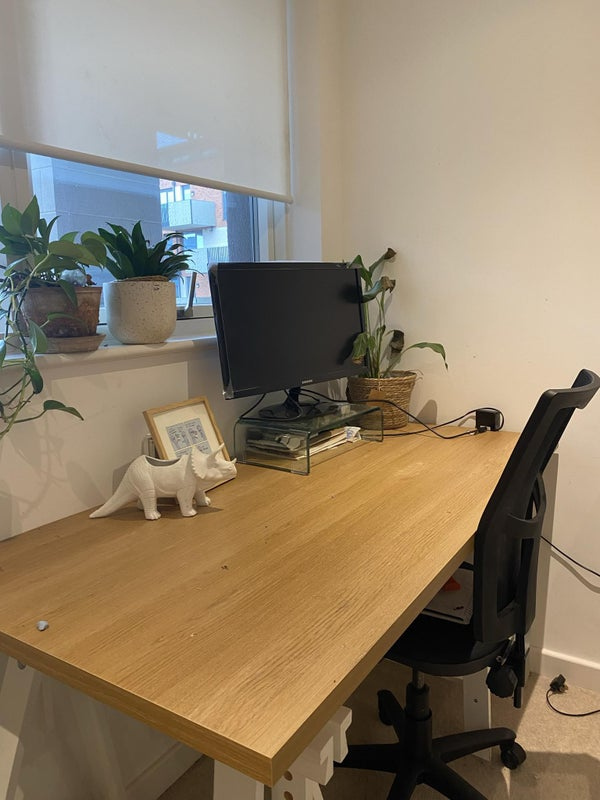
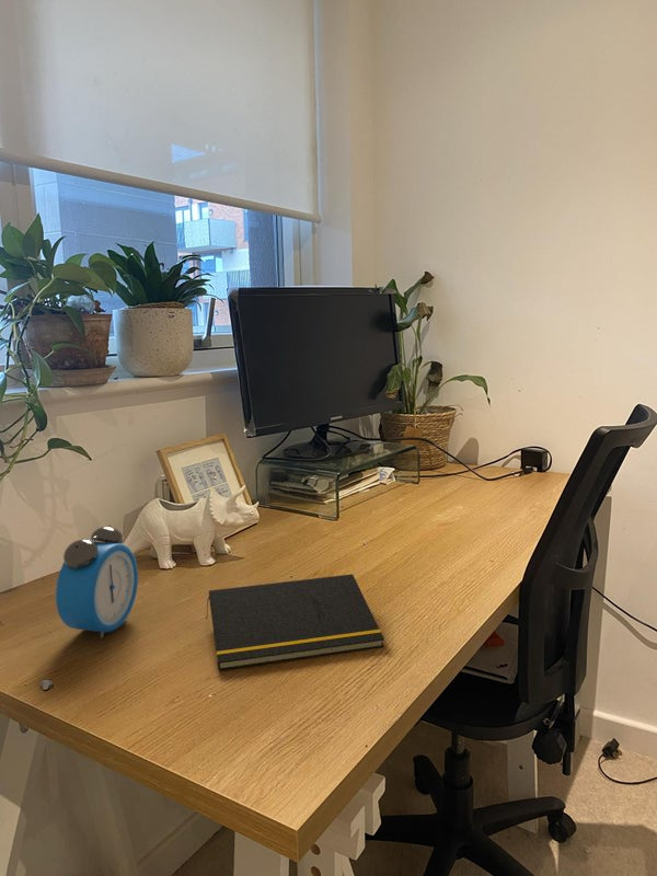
+ alarm clock (97, 580)
+ notepad (292, 616)
